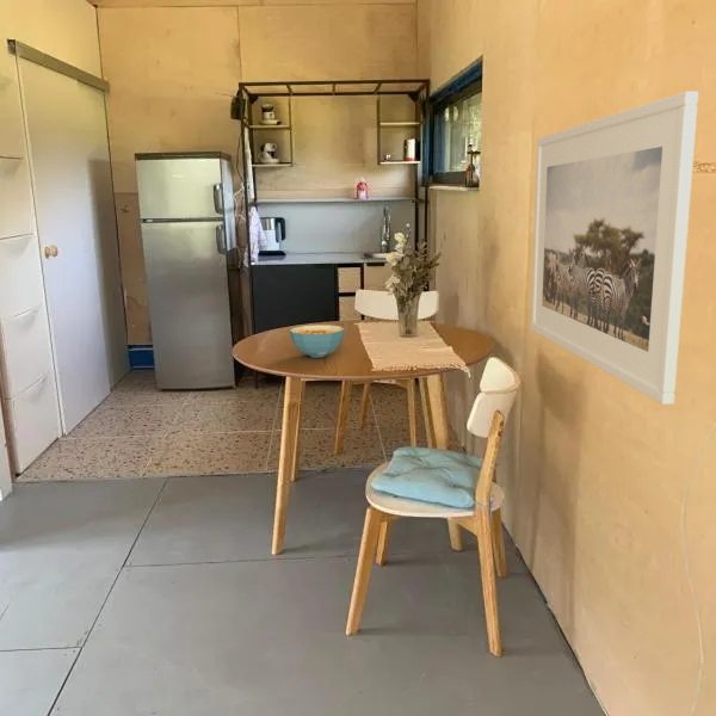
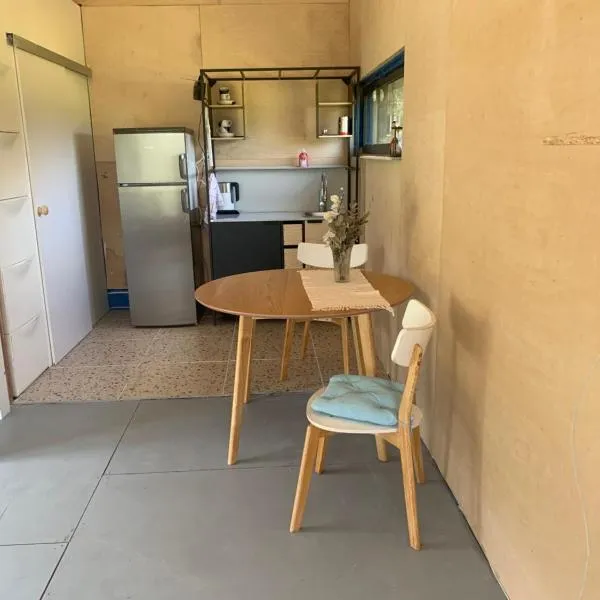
- cereal bowl (317, 342)
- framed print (591, 243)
